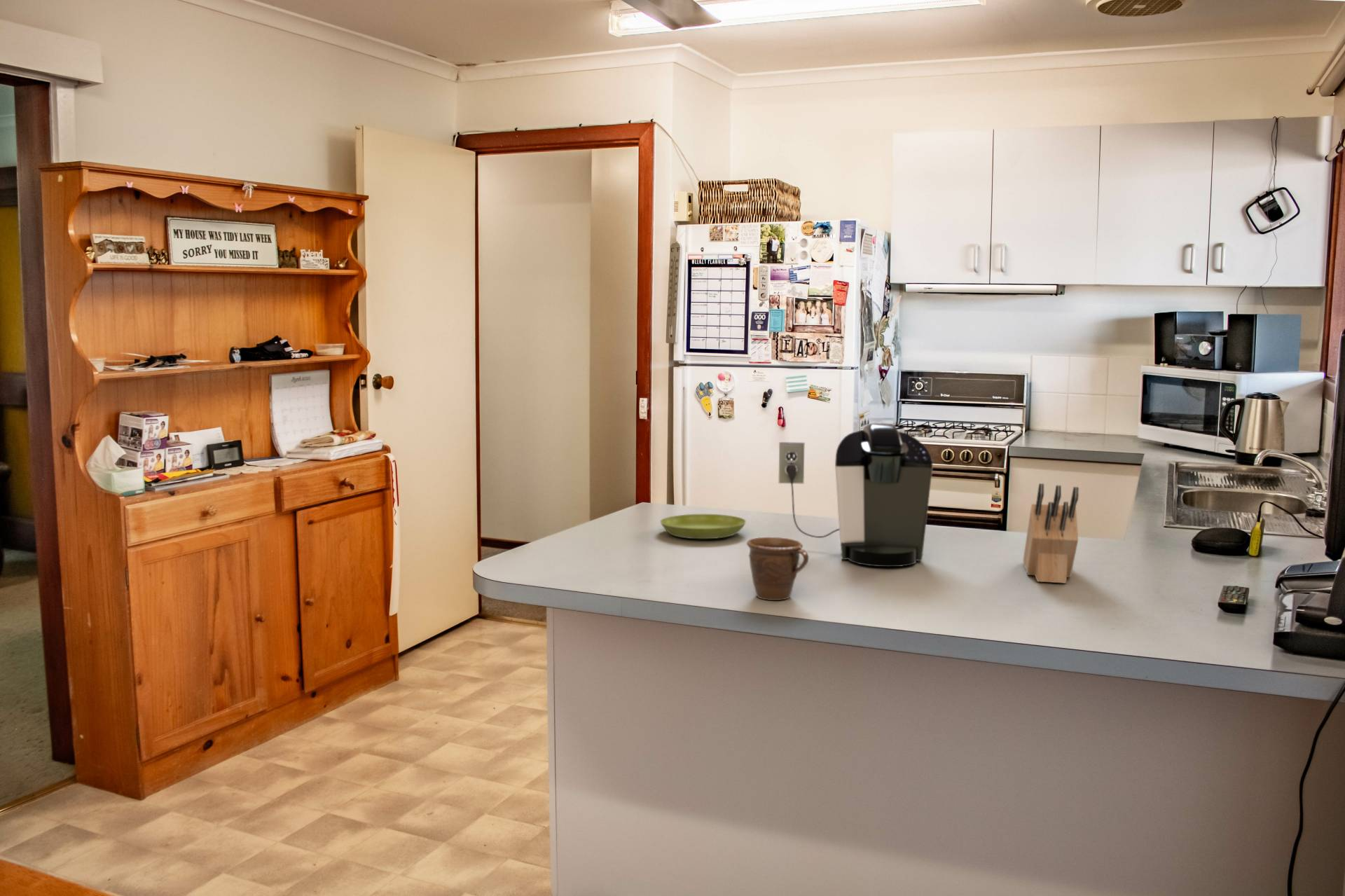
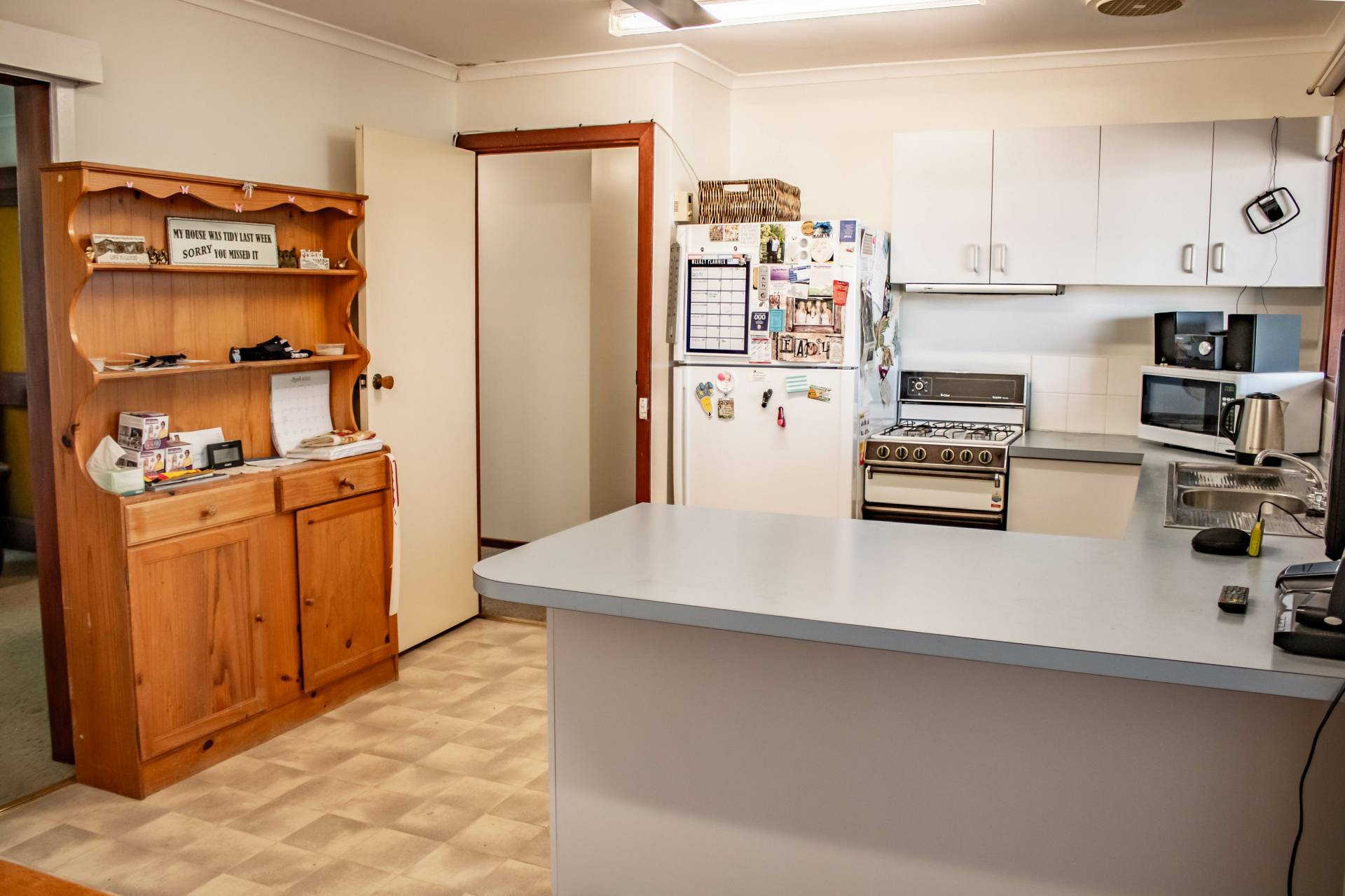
- mug (778, 570)
- saucer (703, 527)
- knife block (1051, 528)
- coffee maker (854, 490)
